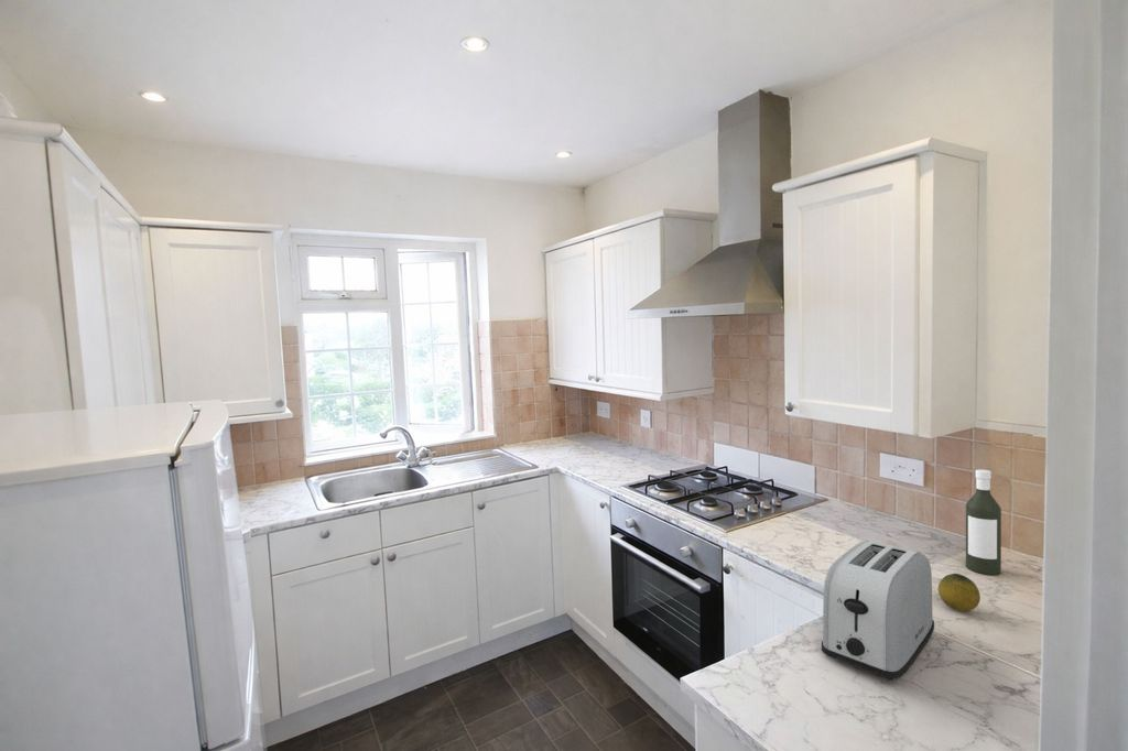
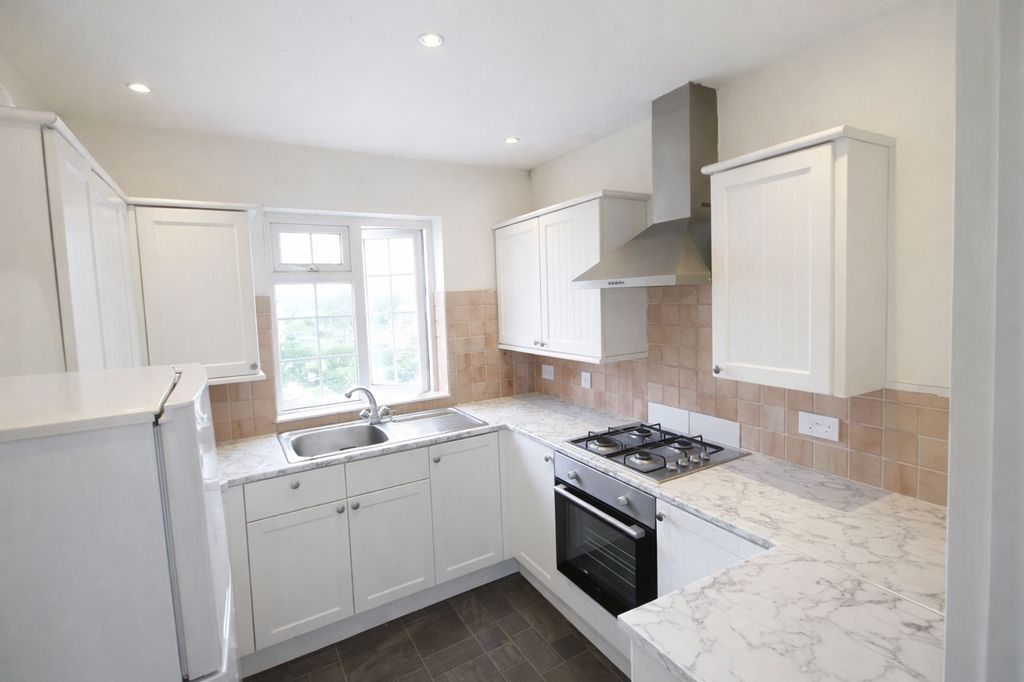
- bottle (983, 520)
- toaster (878, 600)
- fruit (958, 592)
